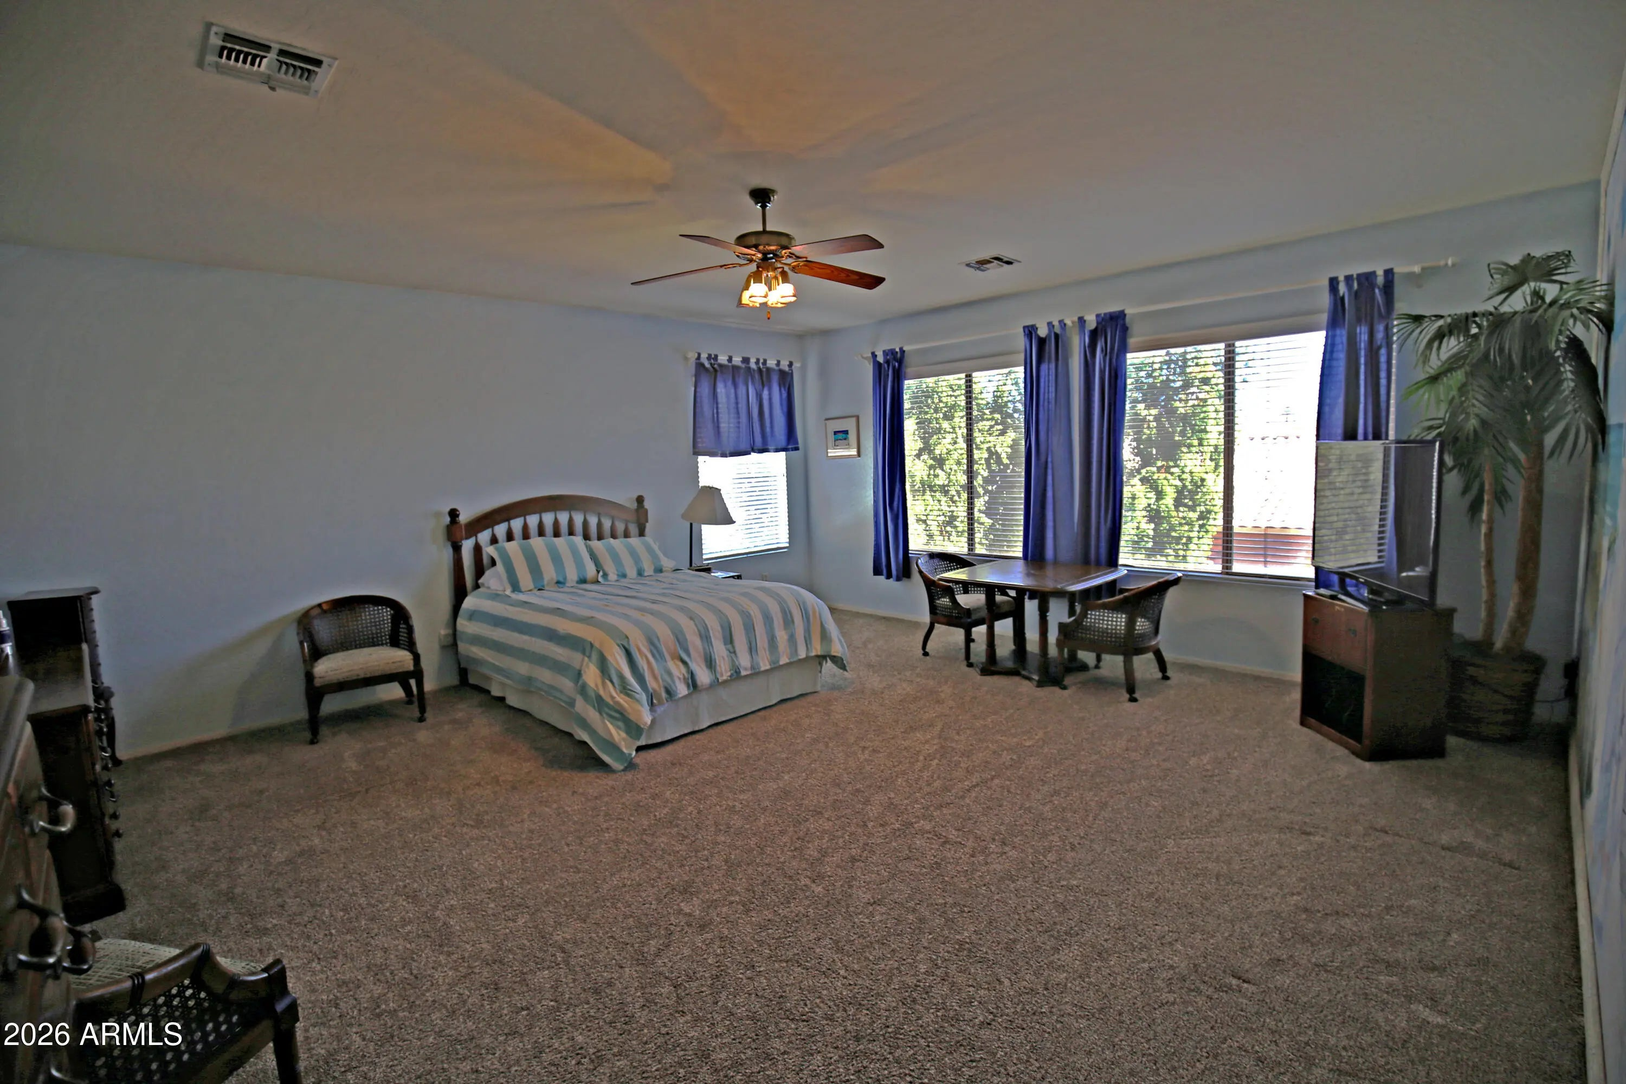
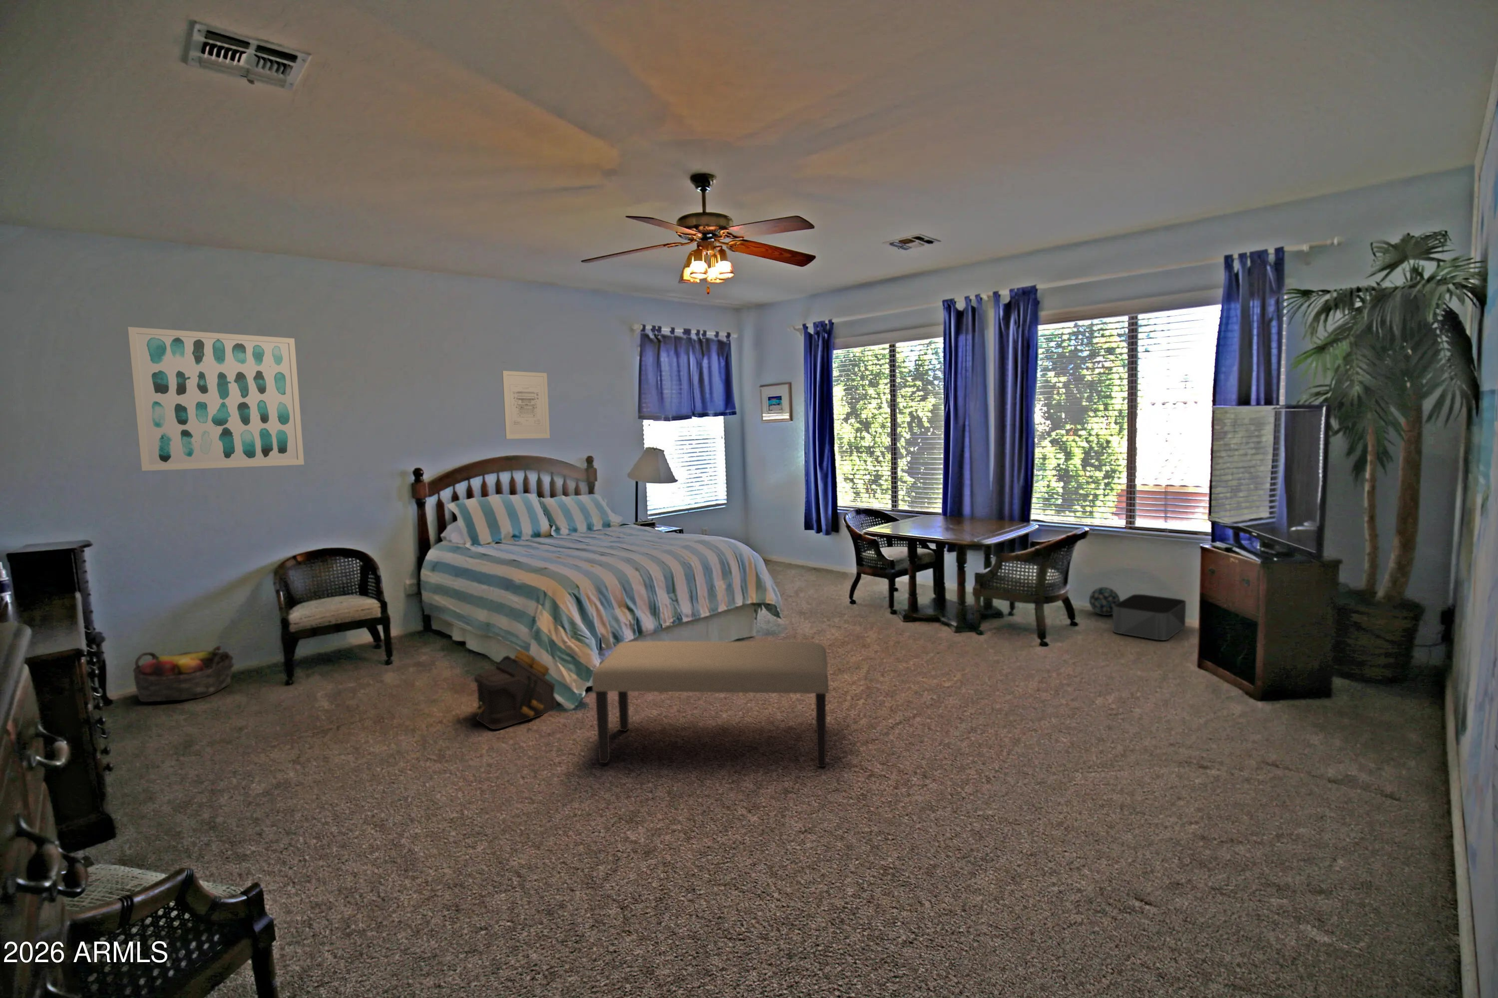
+ bench (716, 692)
+ backpack (514, 684)
+ wall art (222, 401)
+ storage bin (1149, 616)
+ decorative ball (1105, 600)
+ wall art (526, 405)
+ basket (185, 668)
